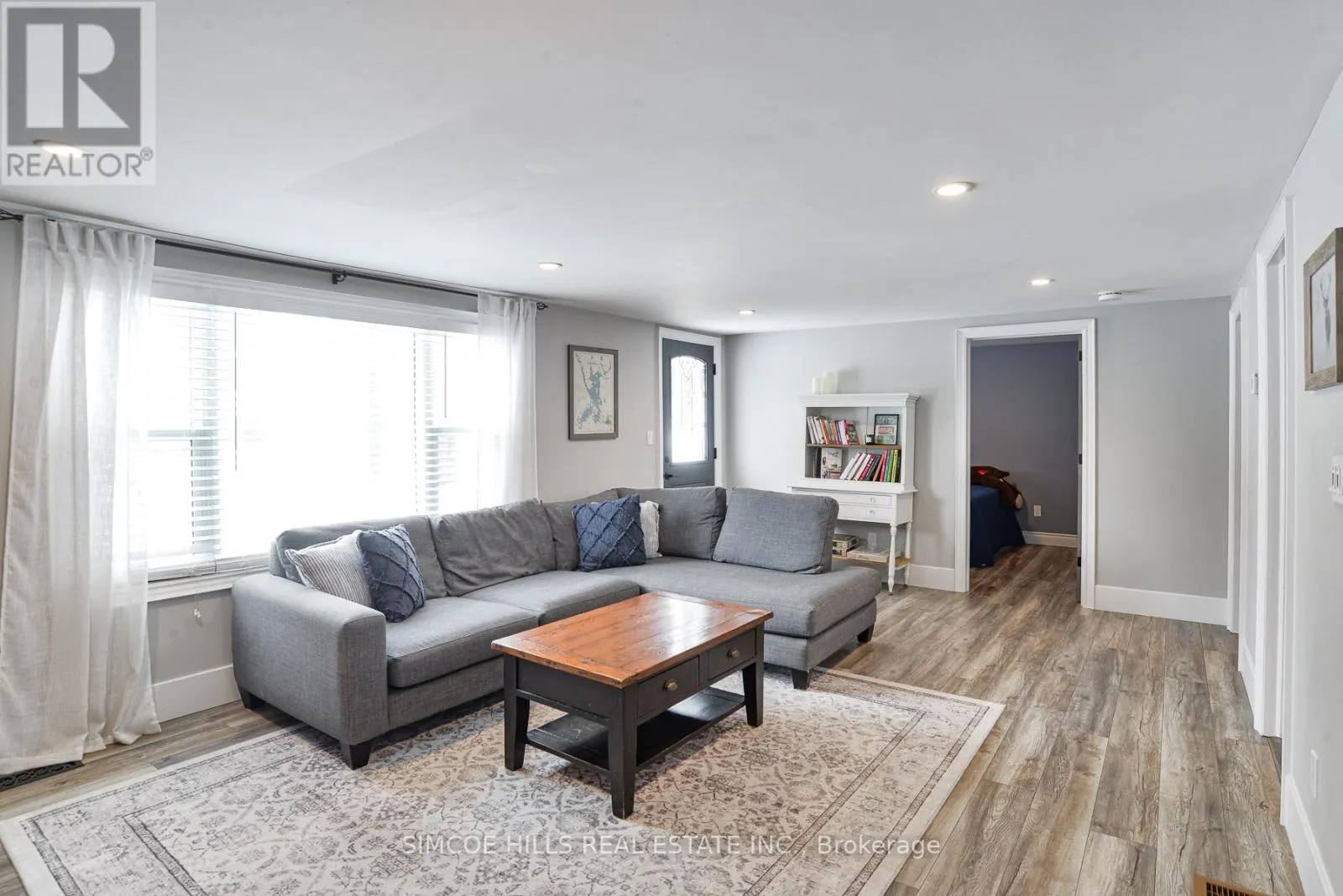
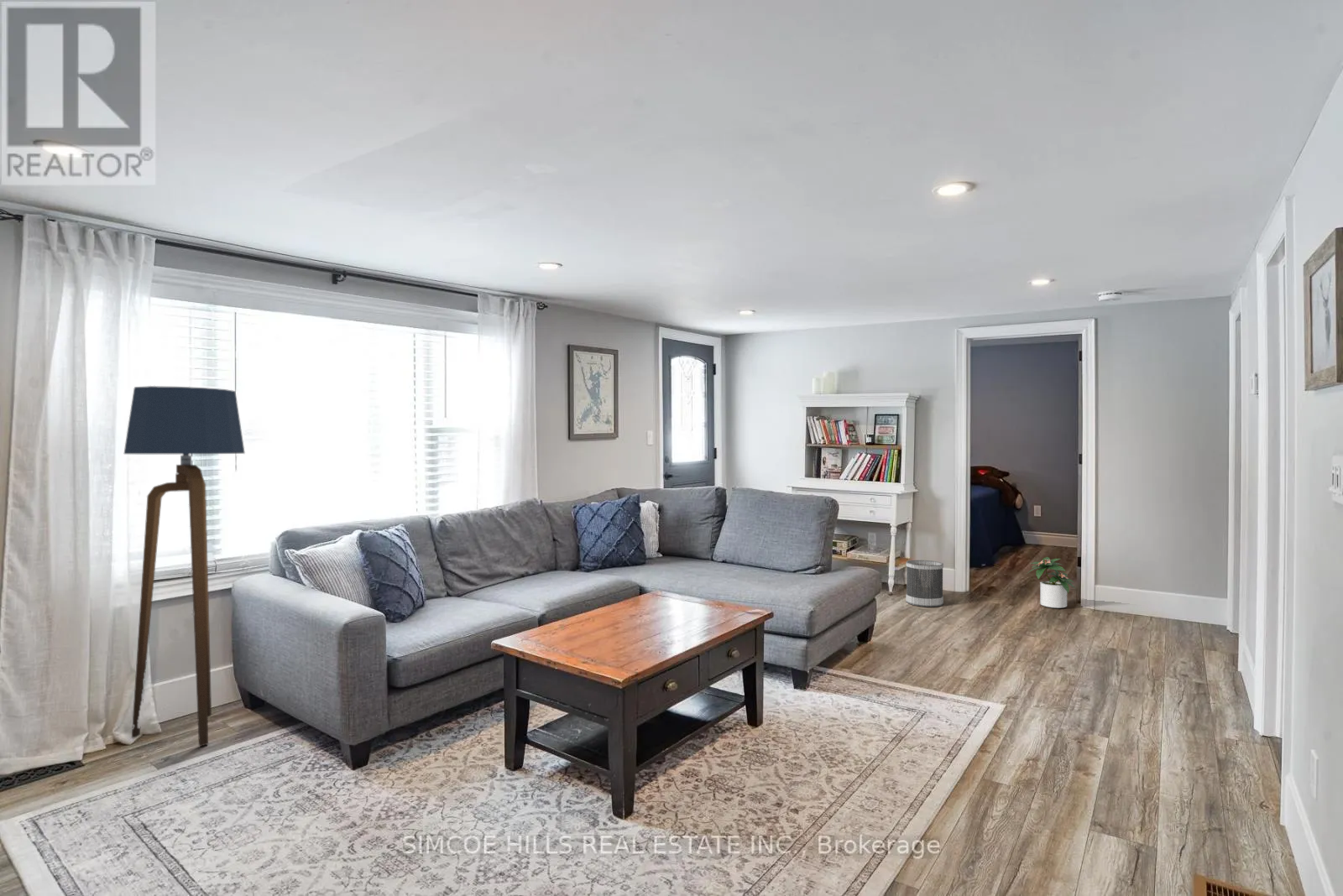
+ floor lamp (191, 562)
+ wastebasket (924, 582)
+ potted plant (1049, 581)
